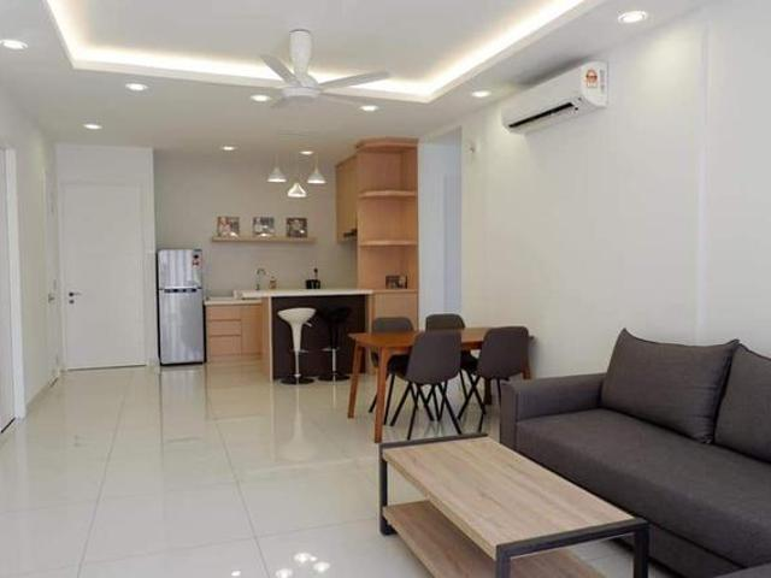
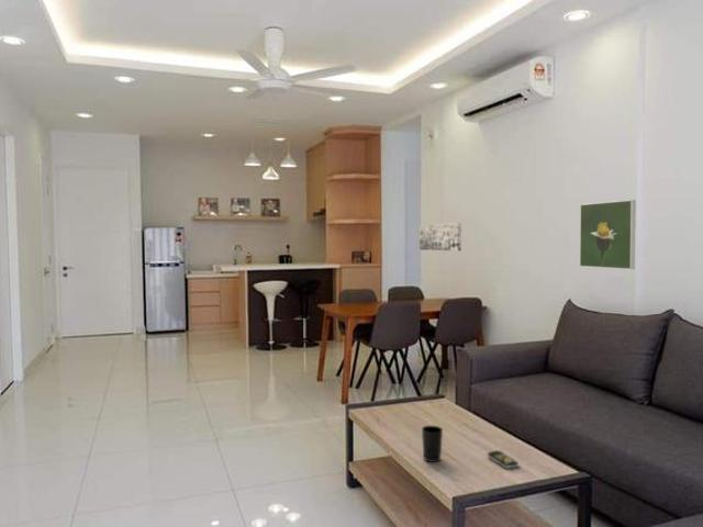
+ remote control (502, 459)
+ cup (432, 444)
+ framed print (605, 235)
+ wall art (438, 237)
